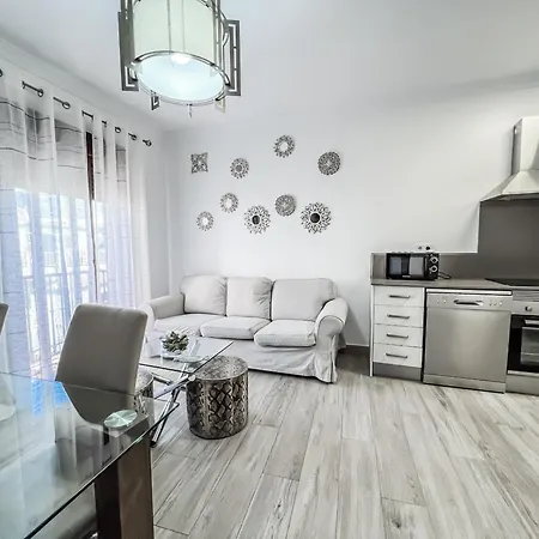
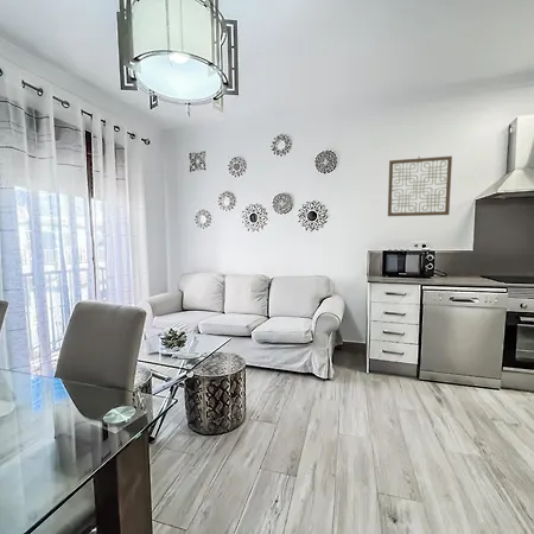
+ wall art (418, 185)
